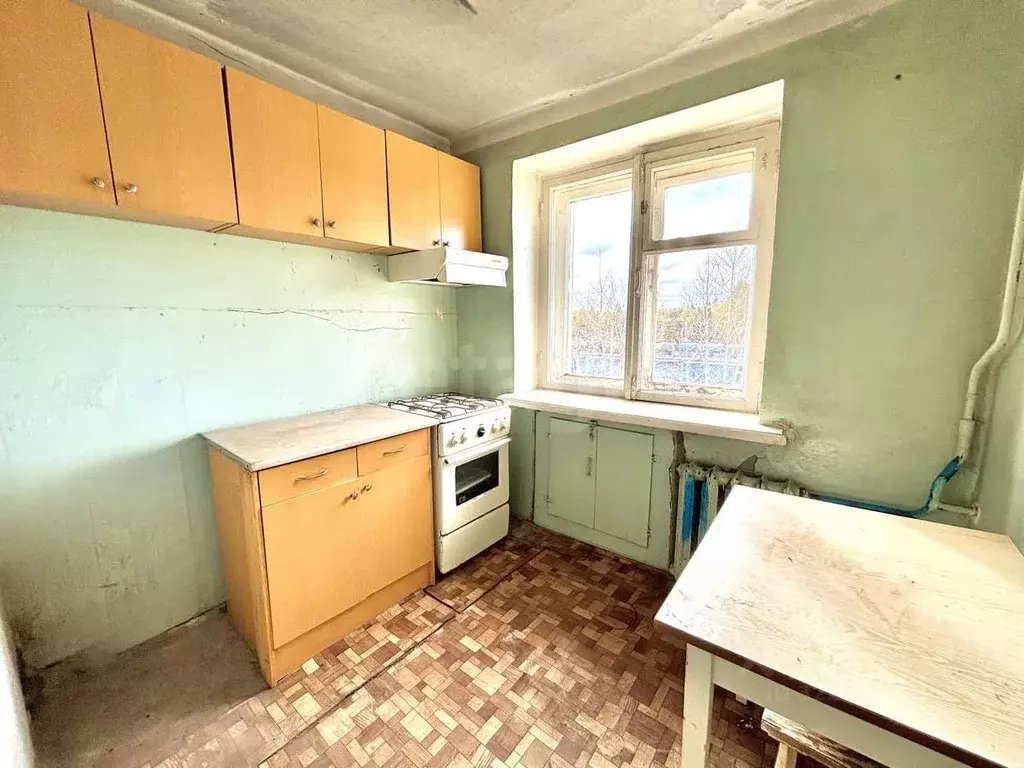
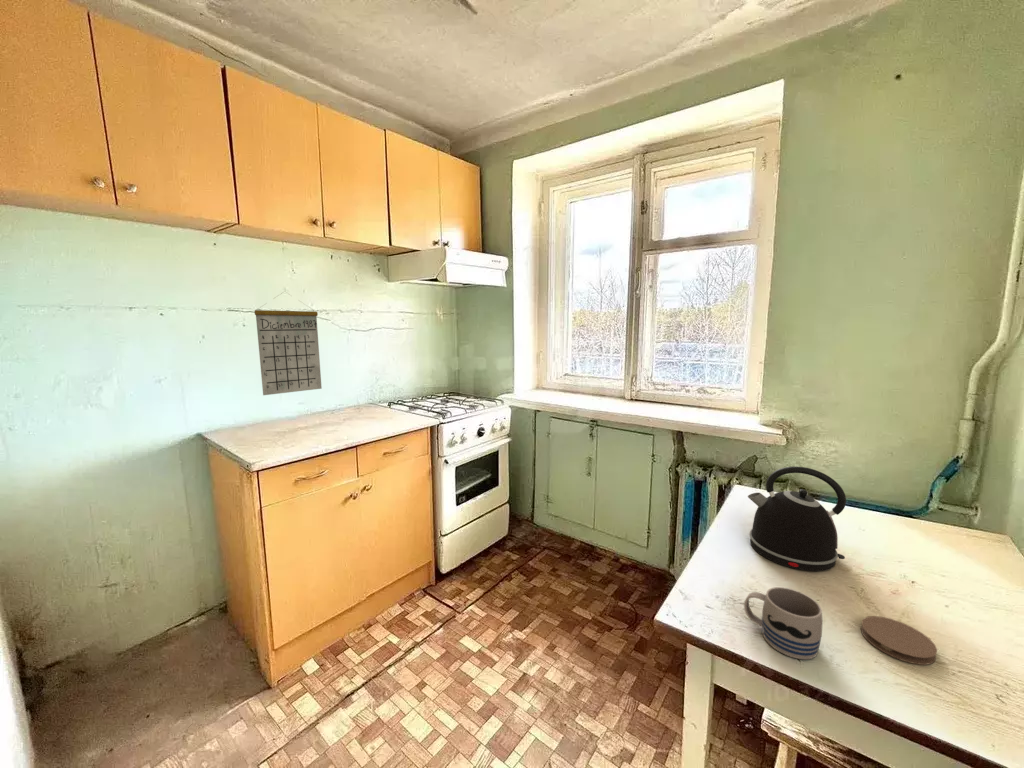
+ coaster (897, 638)
+ kettle (795, 509)
+ mug (781, 617)
+ calendar (289, 342)
